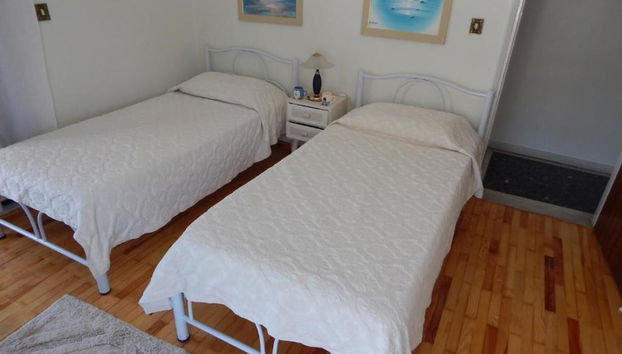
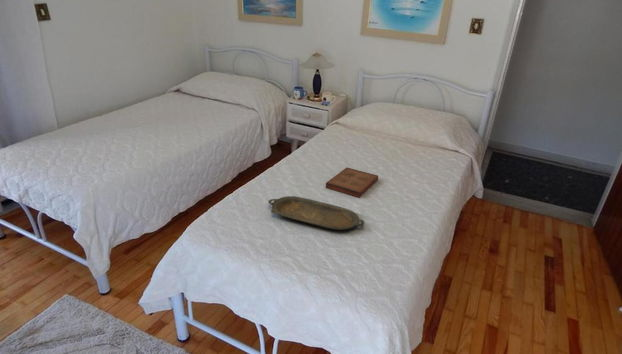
+ book (352, 181)
+ serving tray (314, 213)
